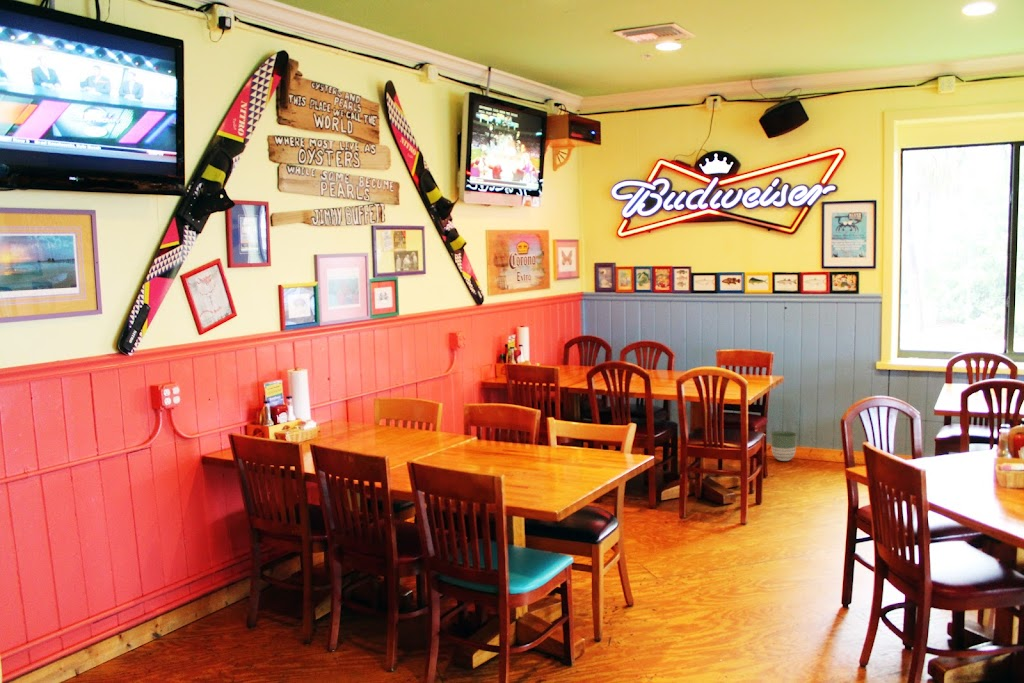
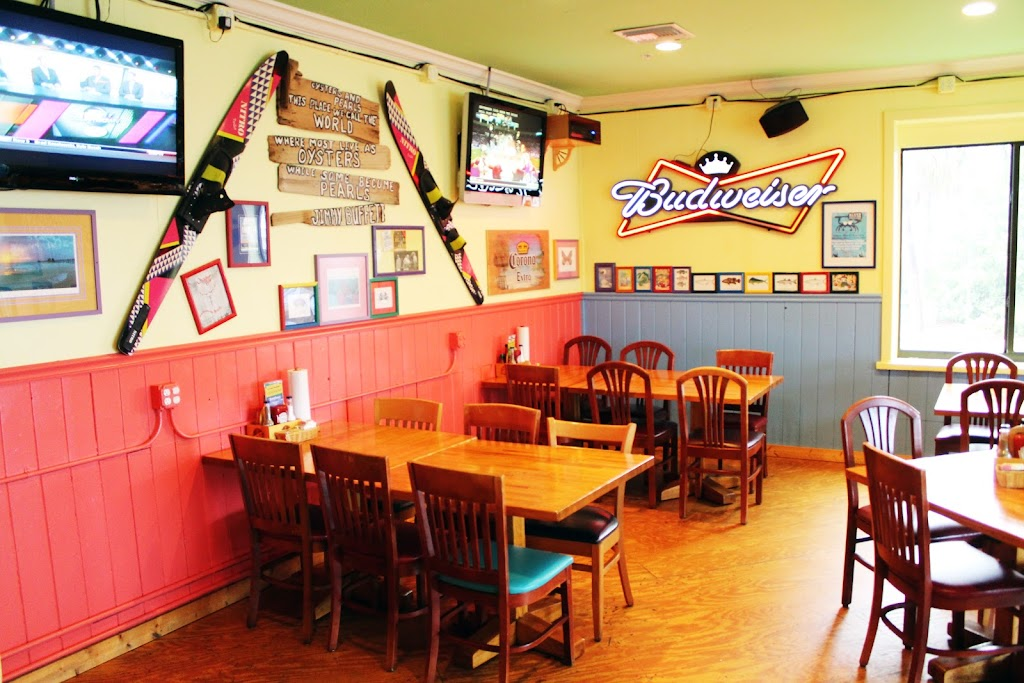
- planter (783, 447)
